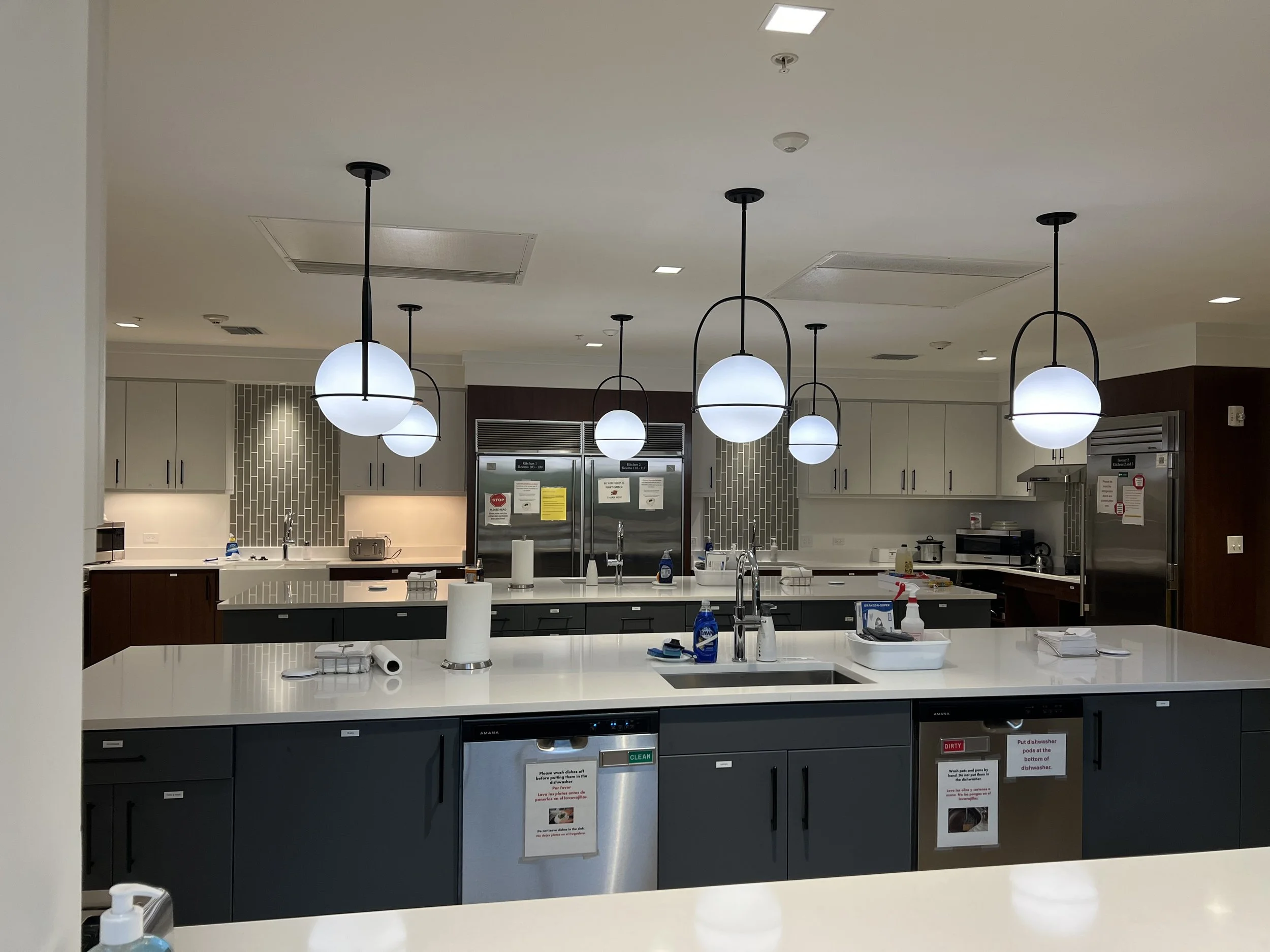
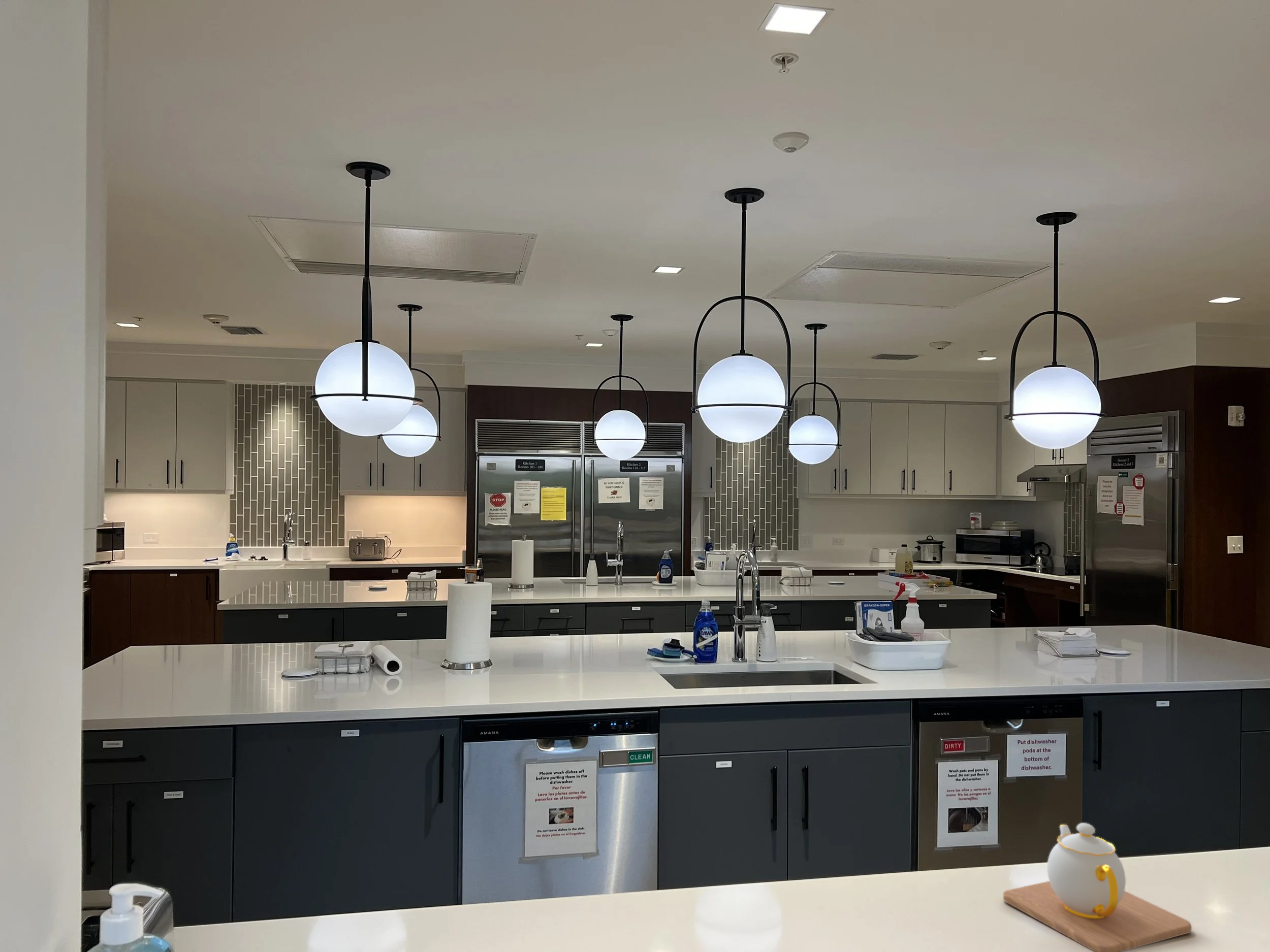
+ teapot (1094, 868)
